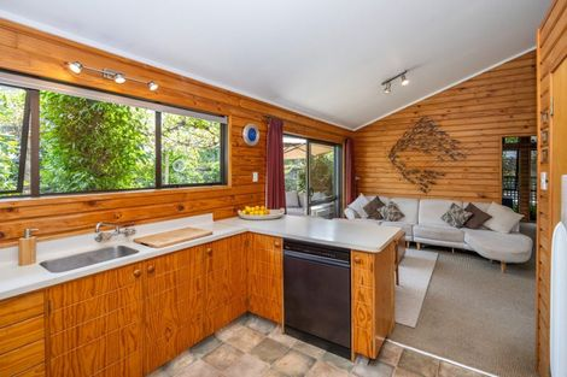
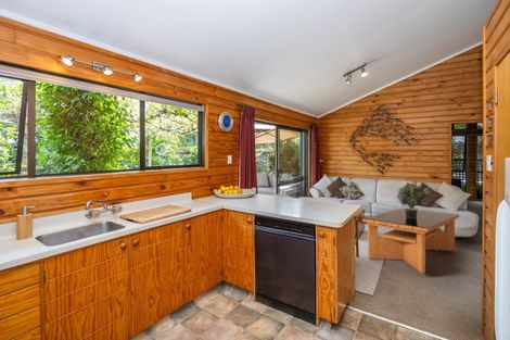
+ coffee table (412, 235)
+ potted plant (413, 200)
